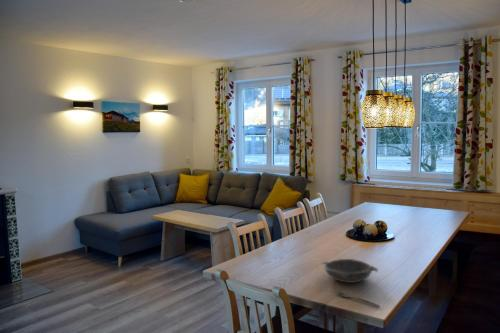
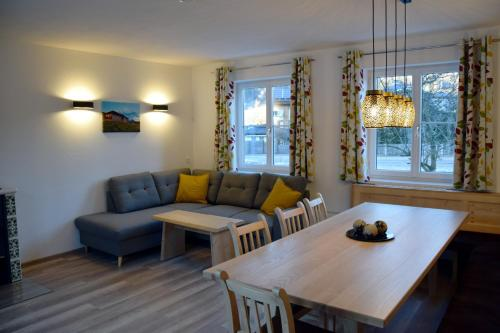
- bowl (349, 270)
- spoon (357, 298)
